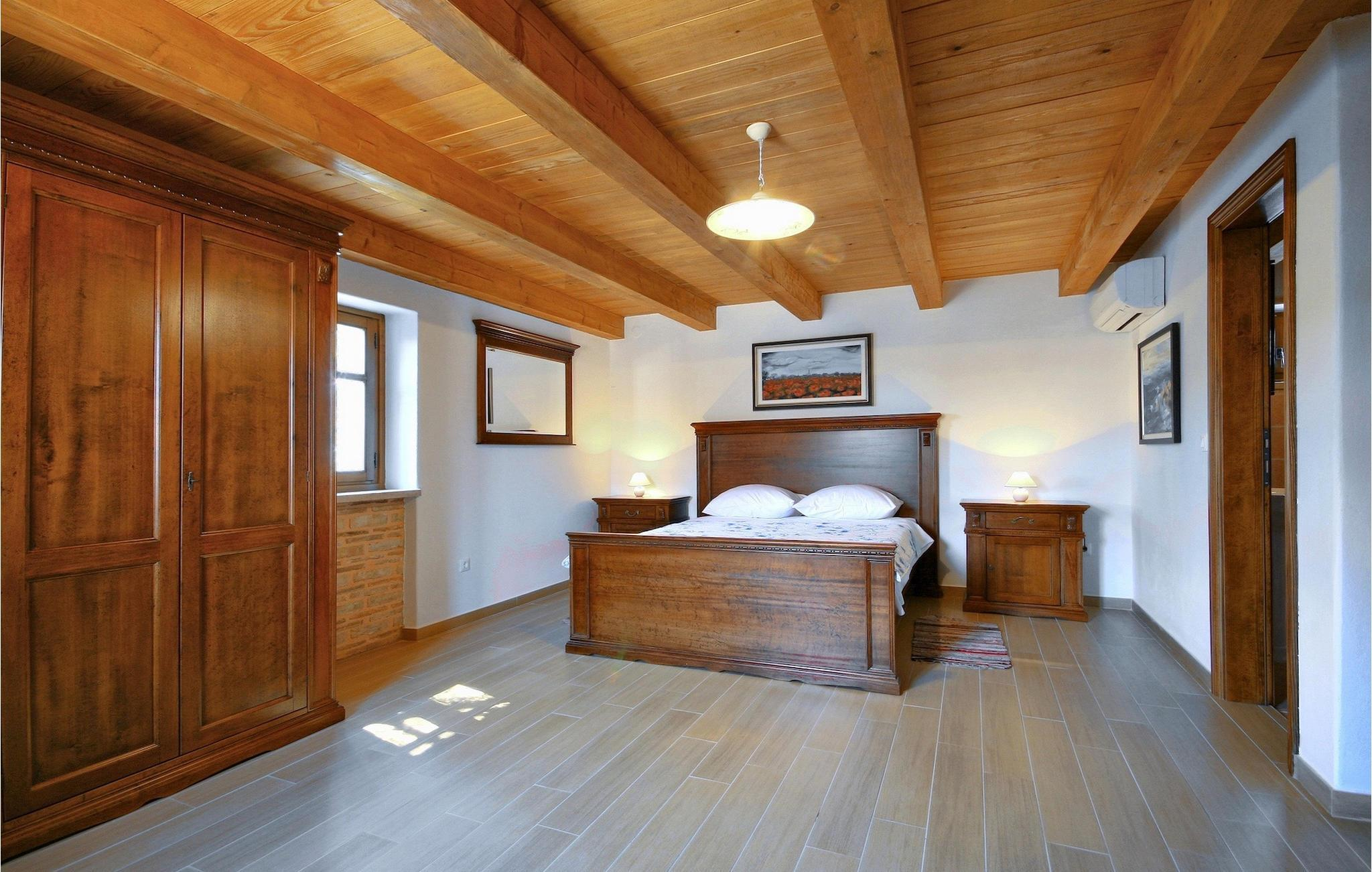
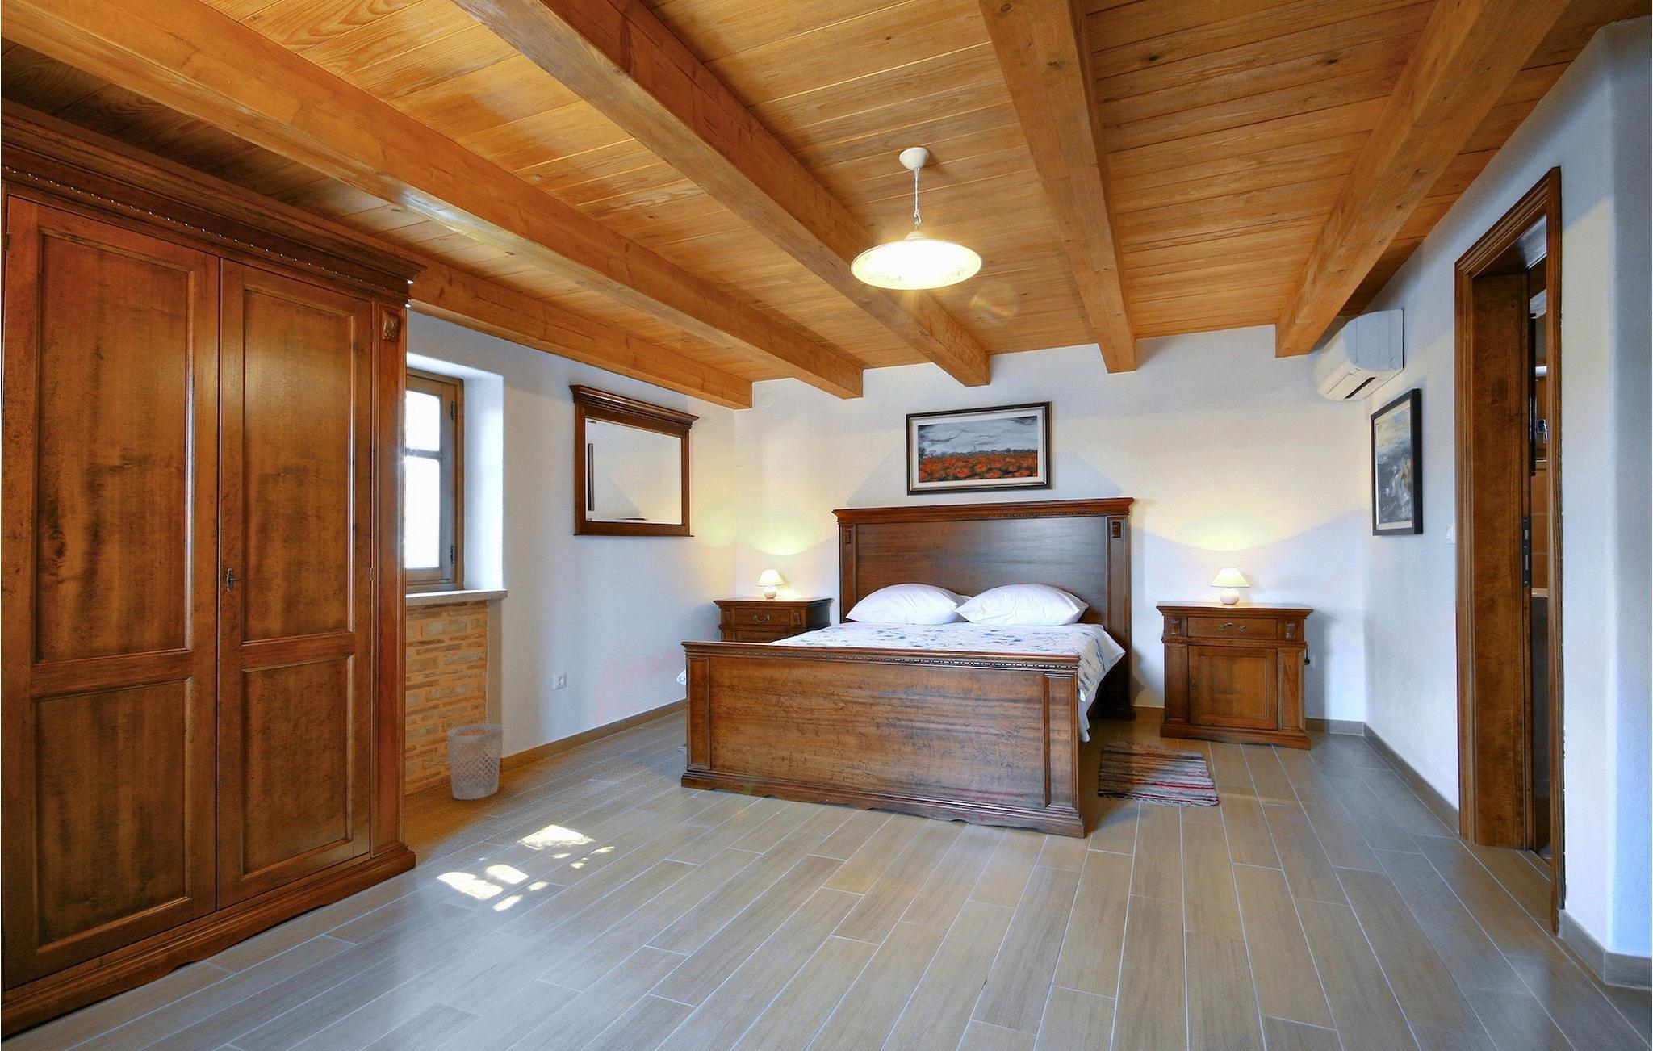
+ wastebasket (476, 762)
